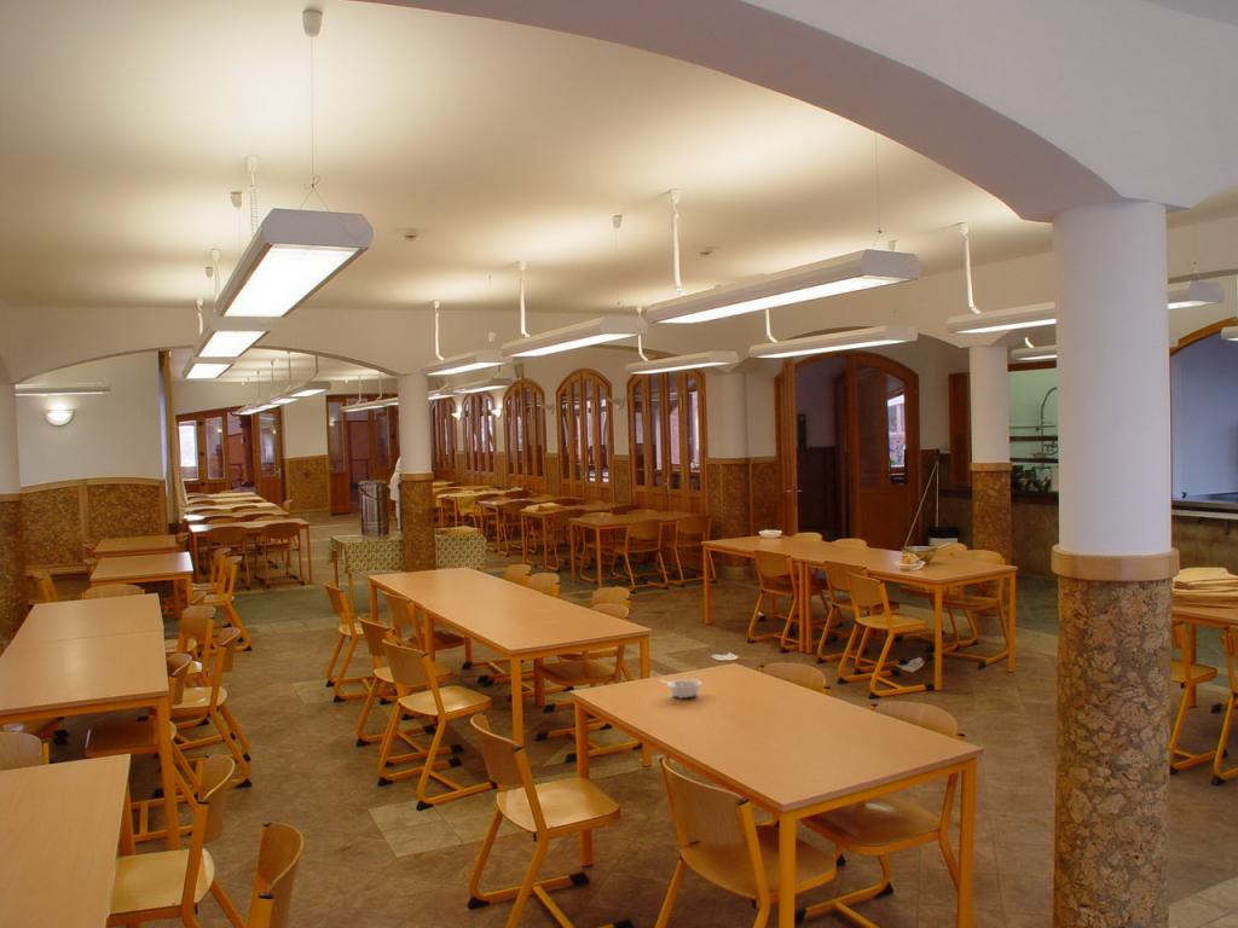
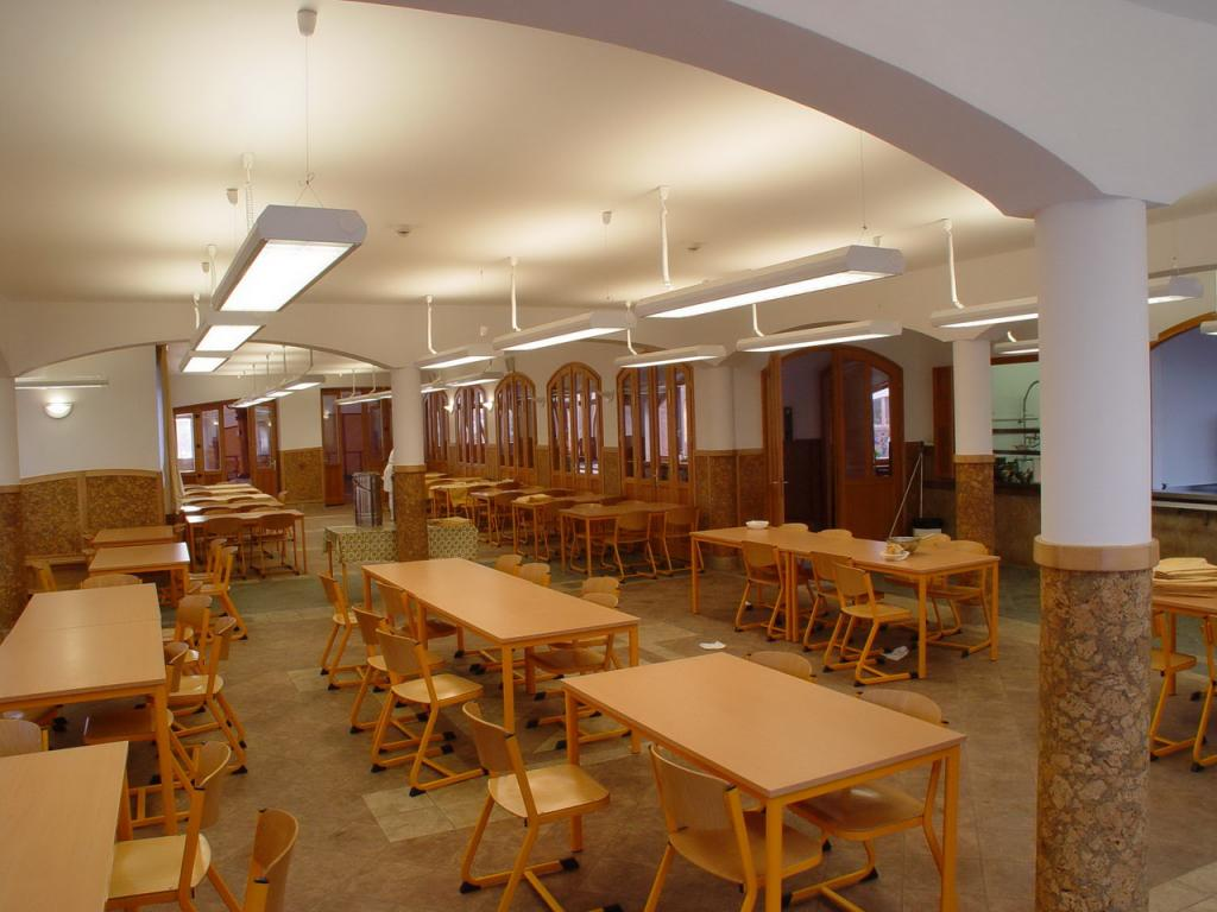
- legume (683, 688)
